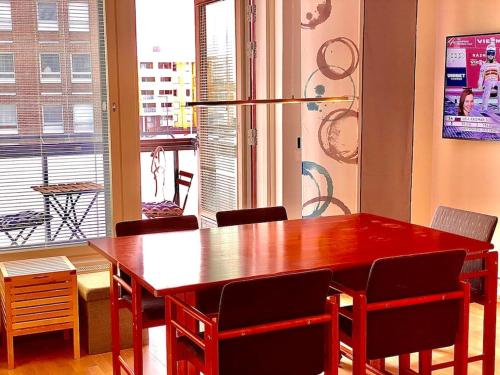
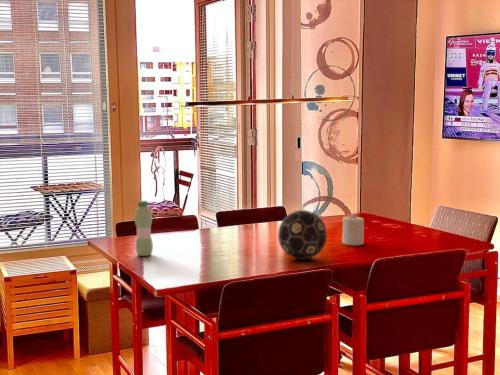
+ decorative ball (302, 234)
+ candle (352, 228)
+ water bottle (143, 228)
